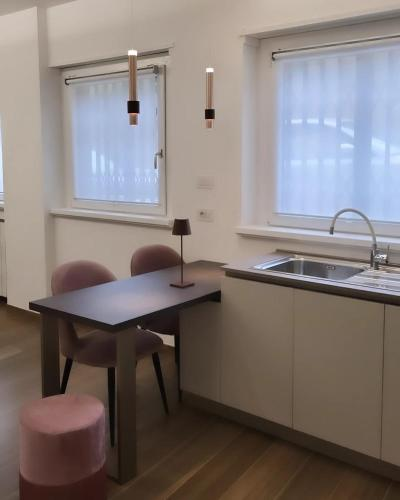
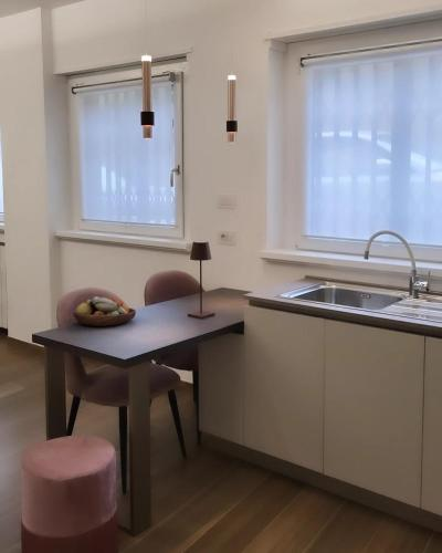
+ fruit bowl (105, 309)
